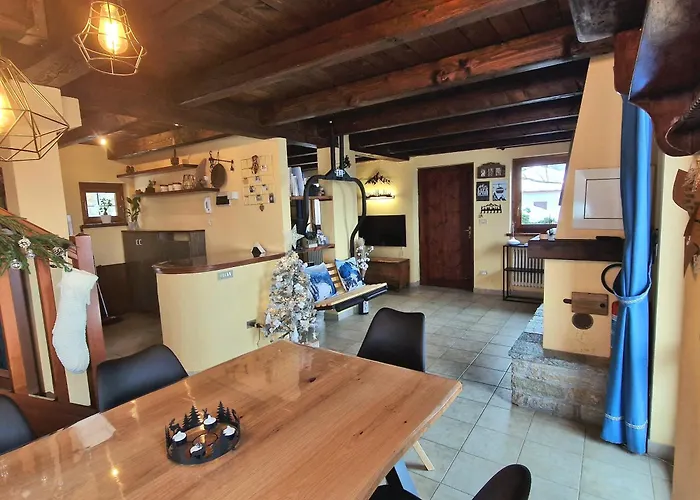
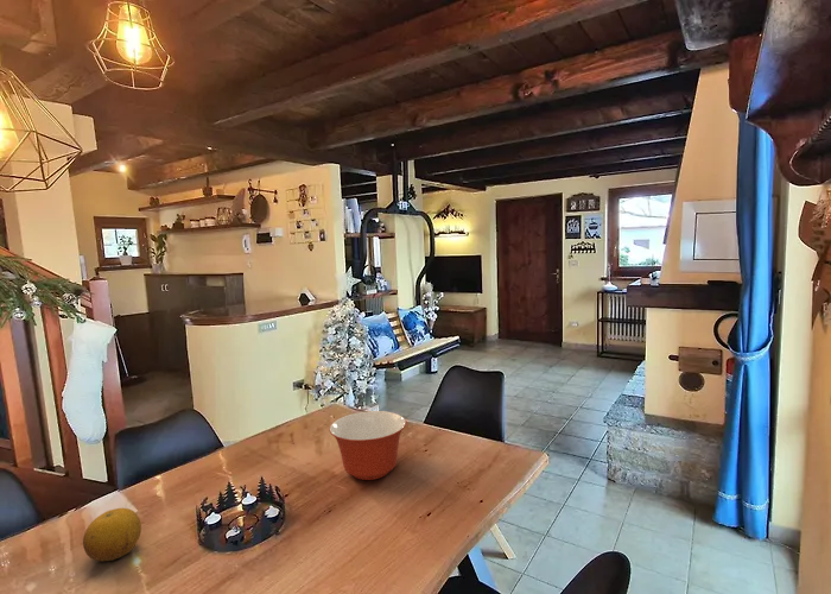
+ mixing bowl (369, 447)
+ fruit (113, 533)
